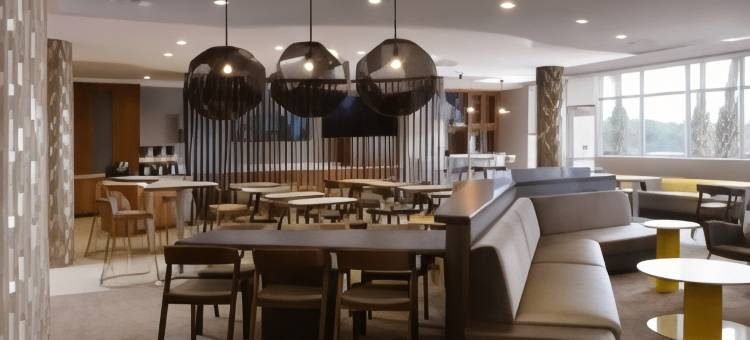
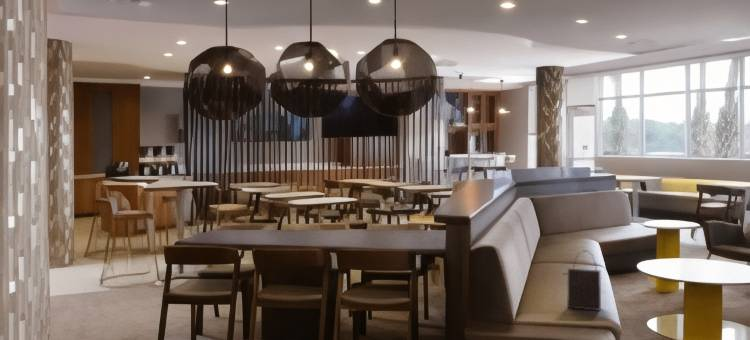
+ handbag (581, 279)
